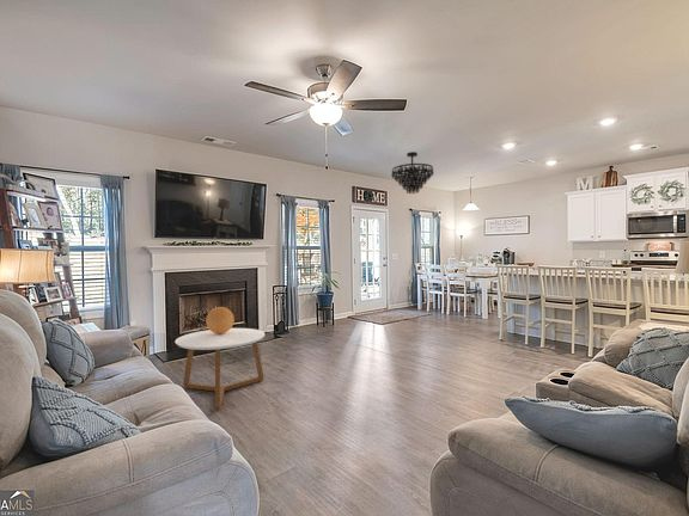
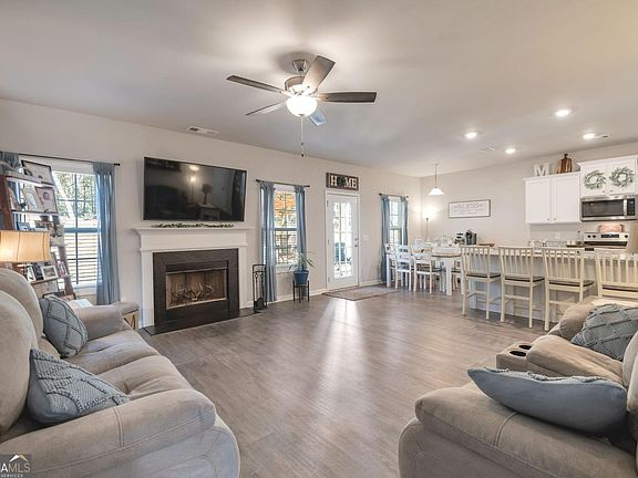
- coffee table (219, 363)
- chandelier (411, 173)
- decorative sphere (220, 319)
